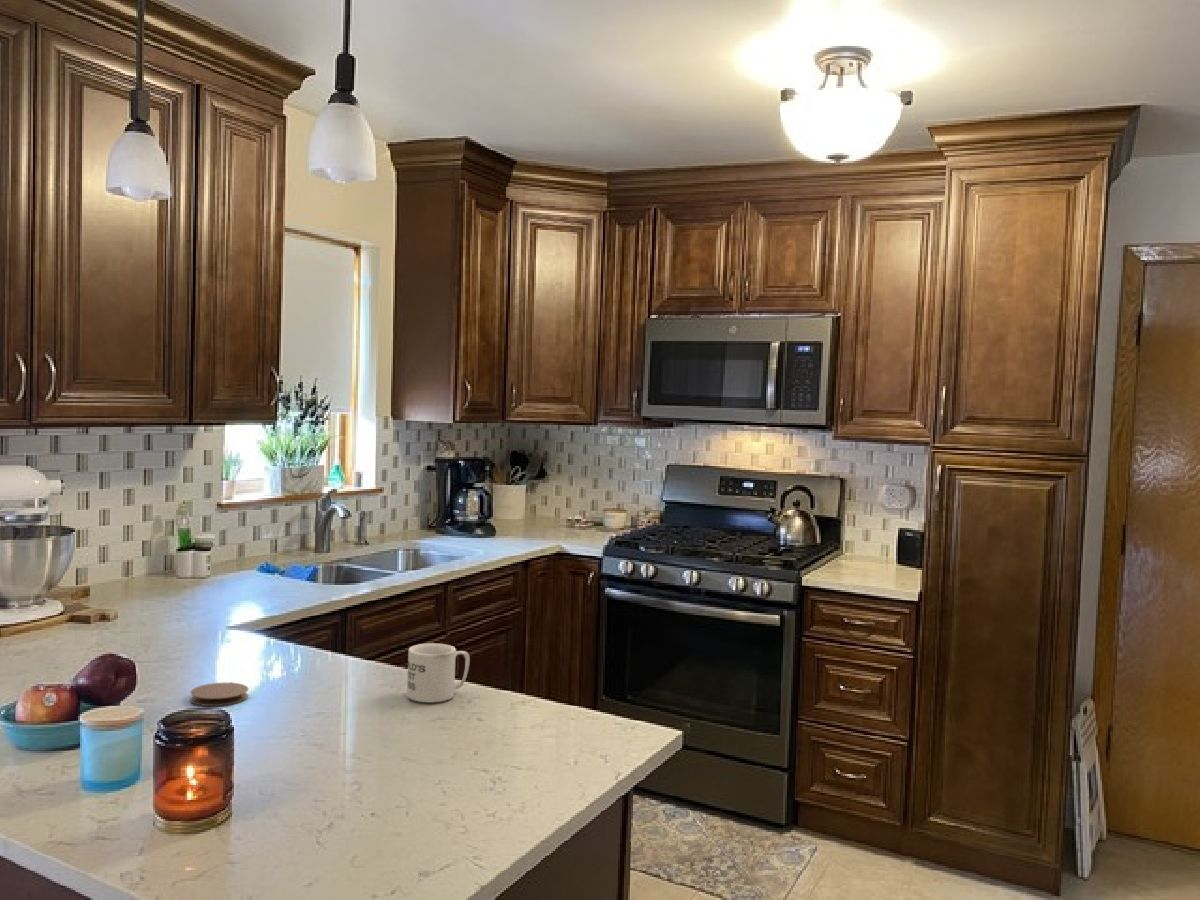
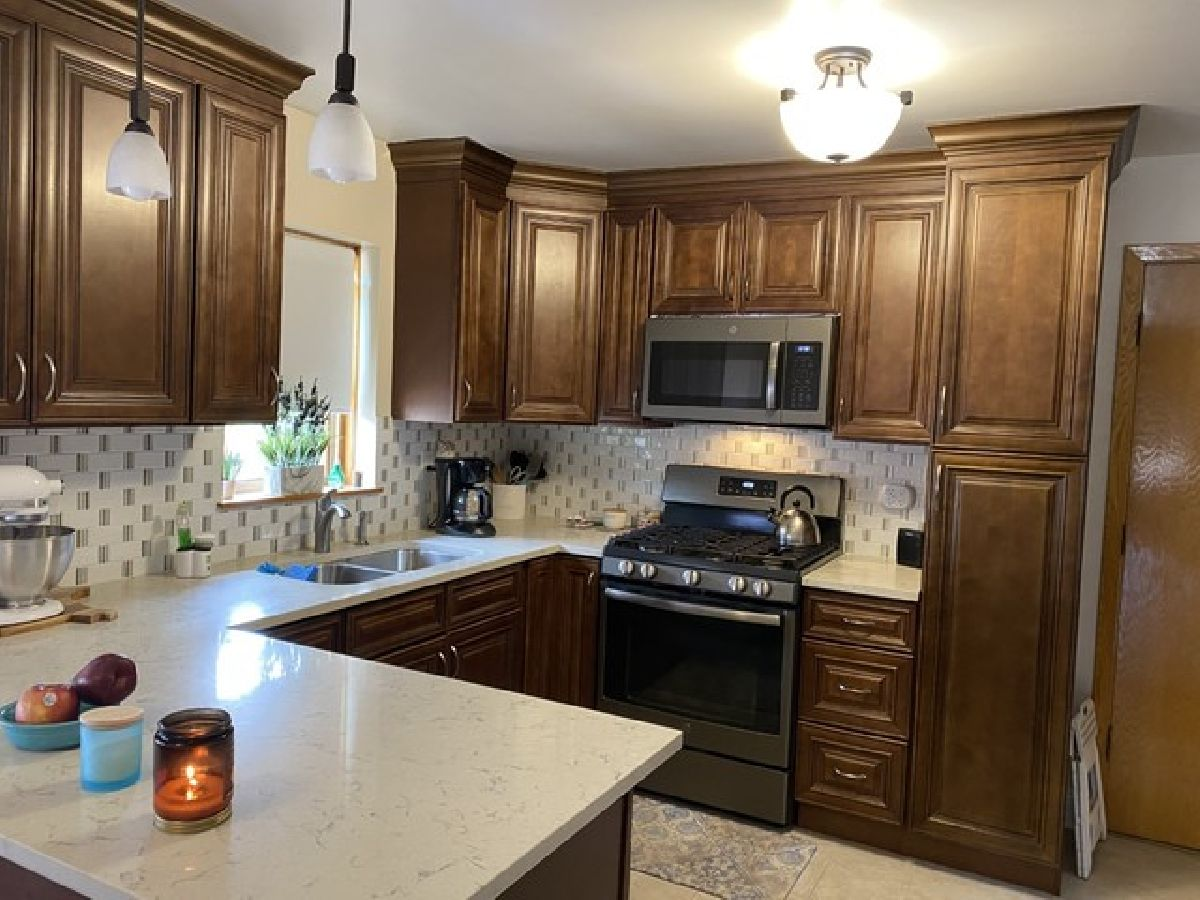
- mug (439, 671)
- coaster (219, 693)
